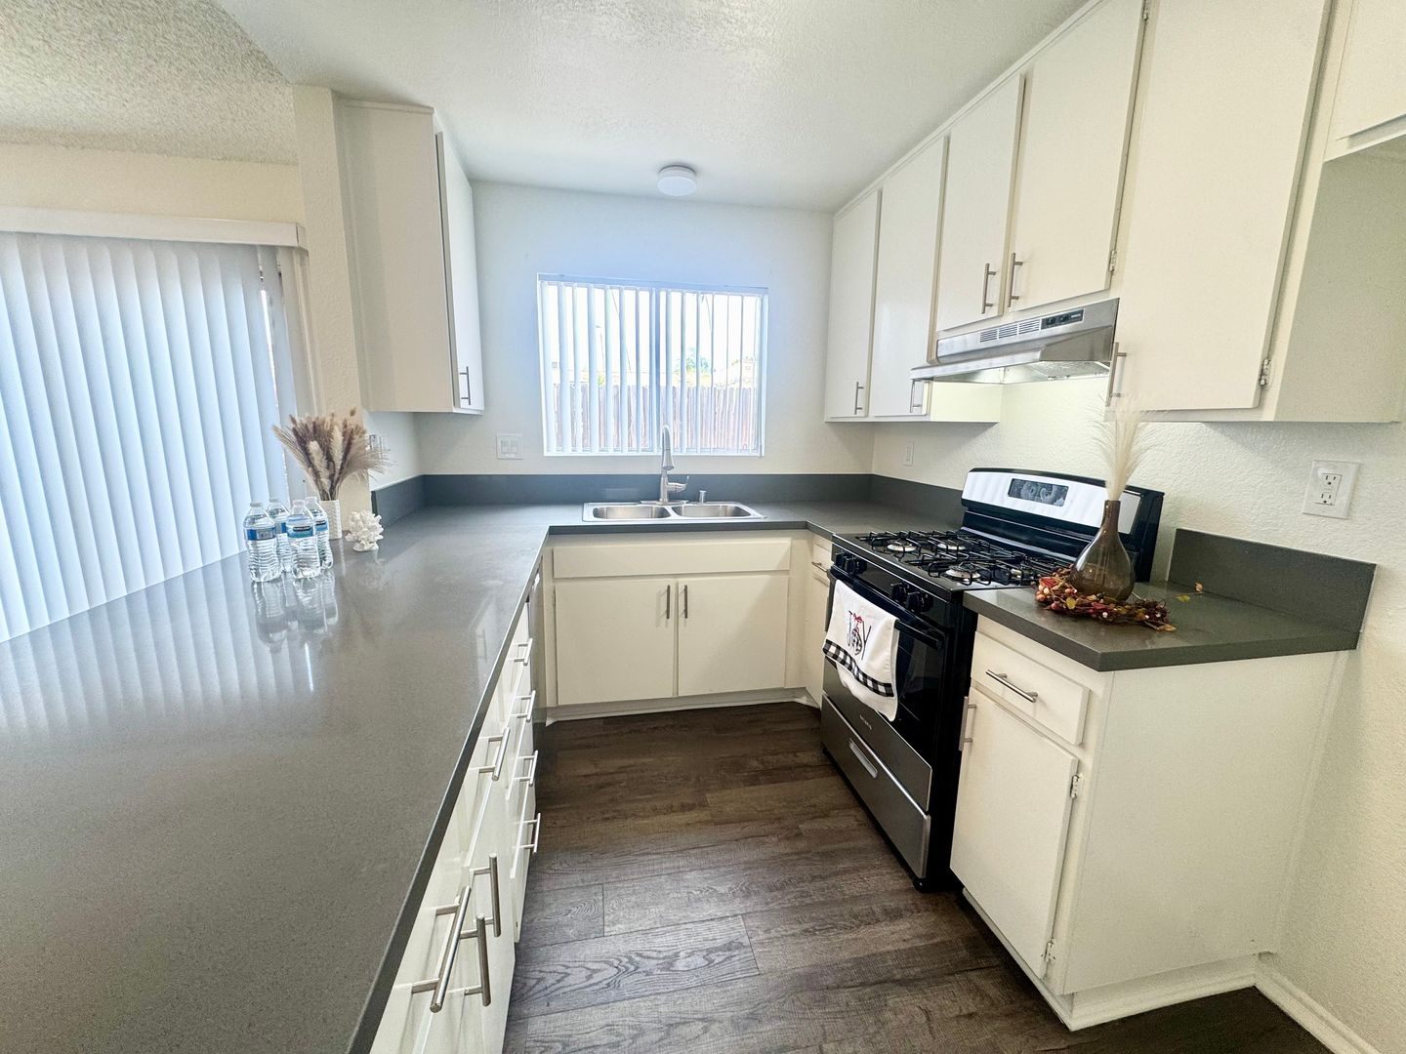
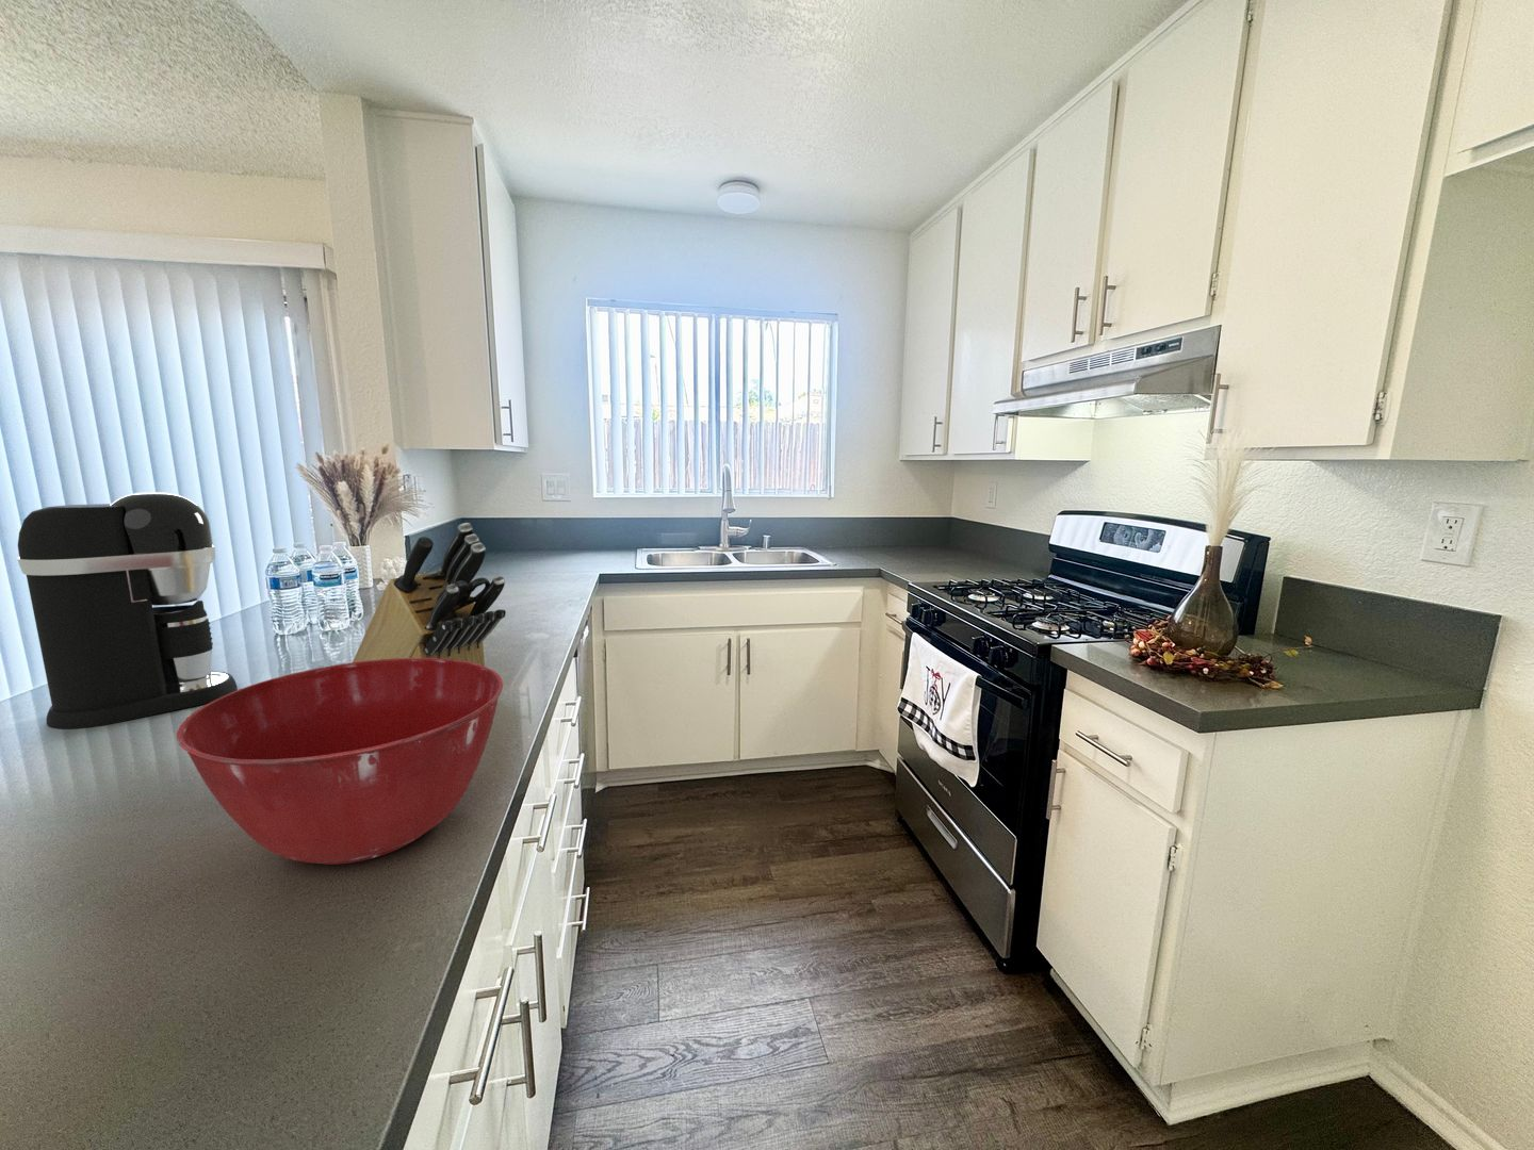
+ knife block (423, 608)
+ coffee maker (132, 600)
+ mixing bowl (366, 762)
